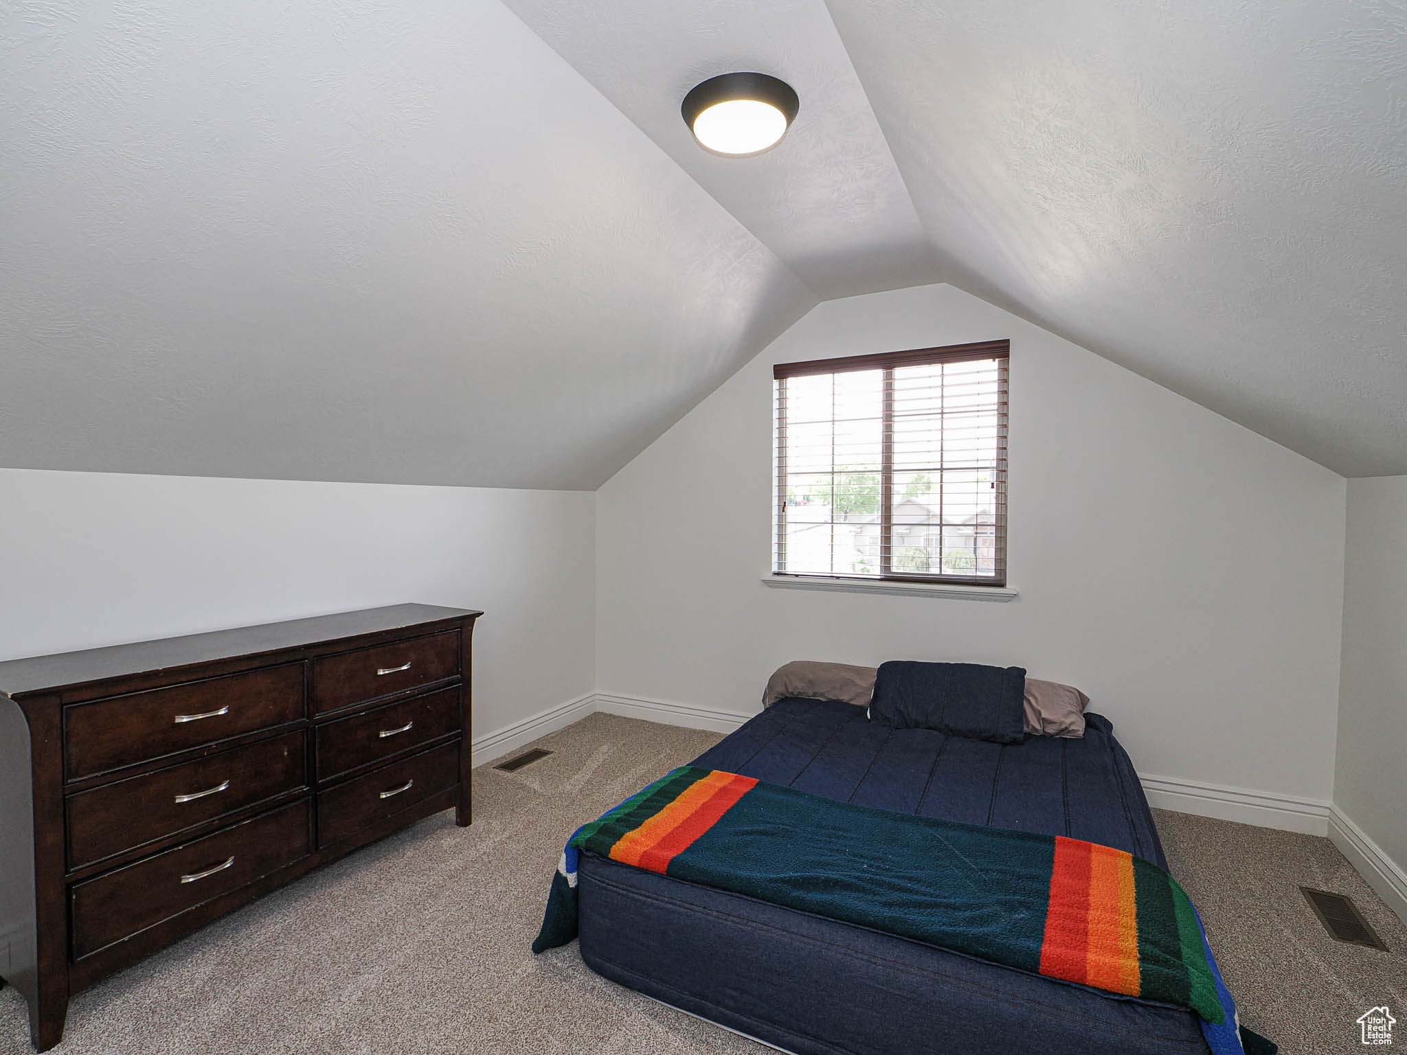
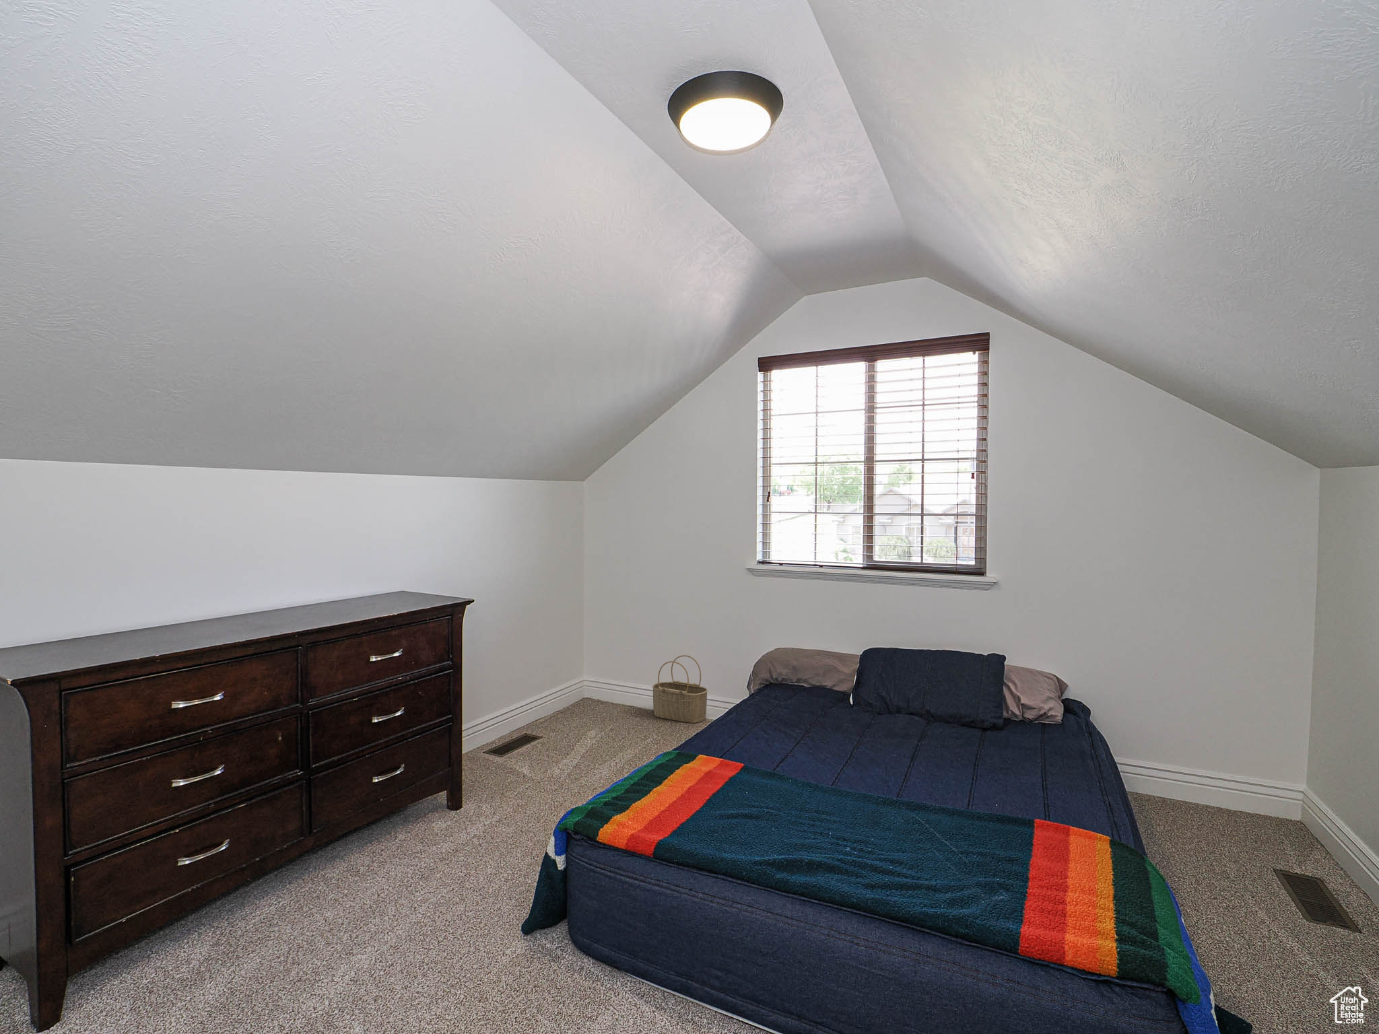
+ wicker basket (680, 688)
